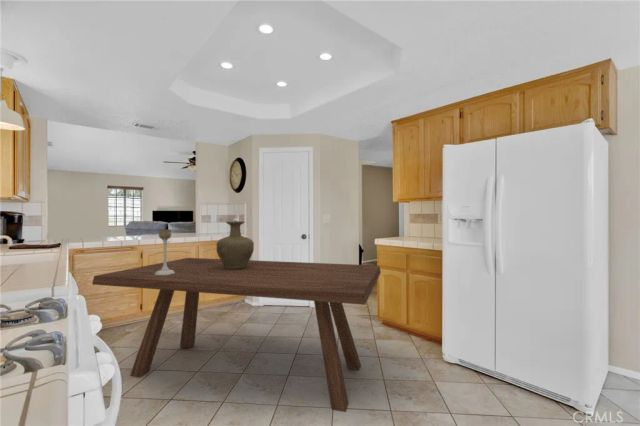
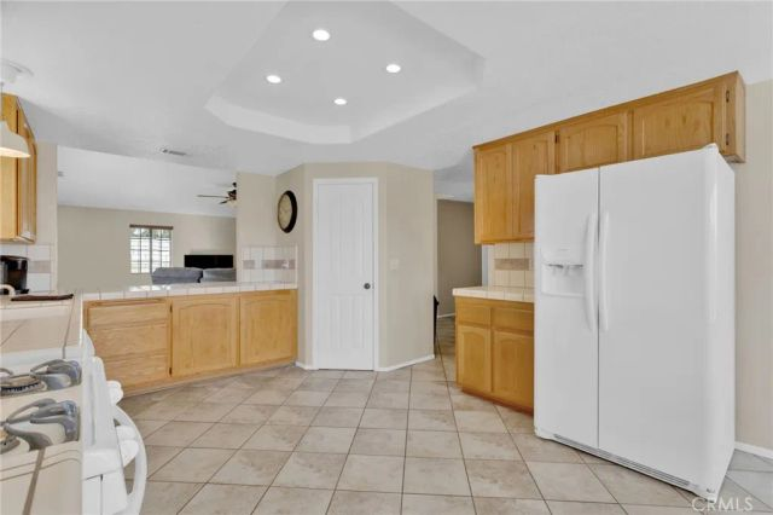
- candle holder (165, 251)
- vase (235, 244)
- dining table (254, 296)
